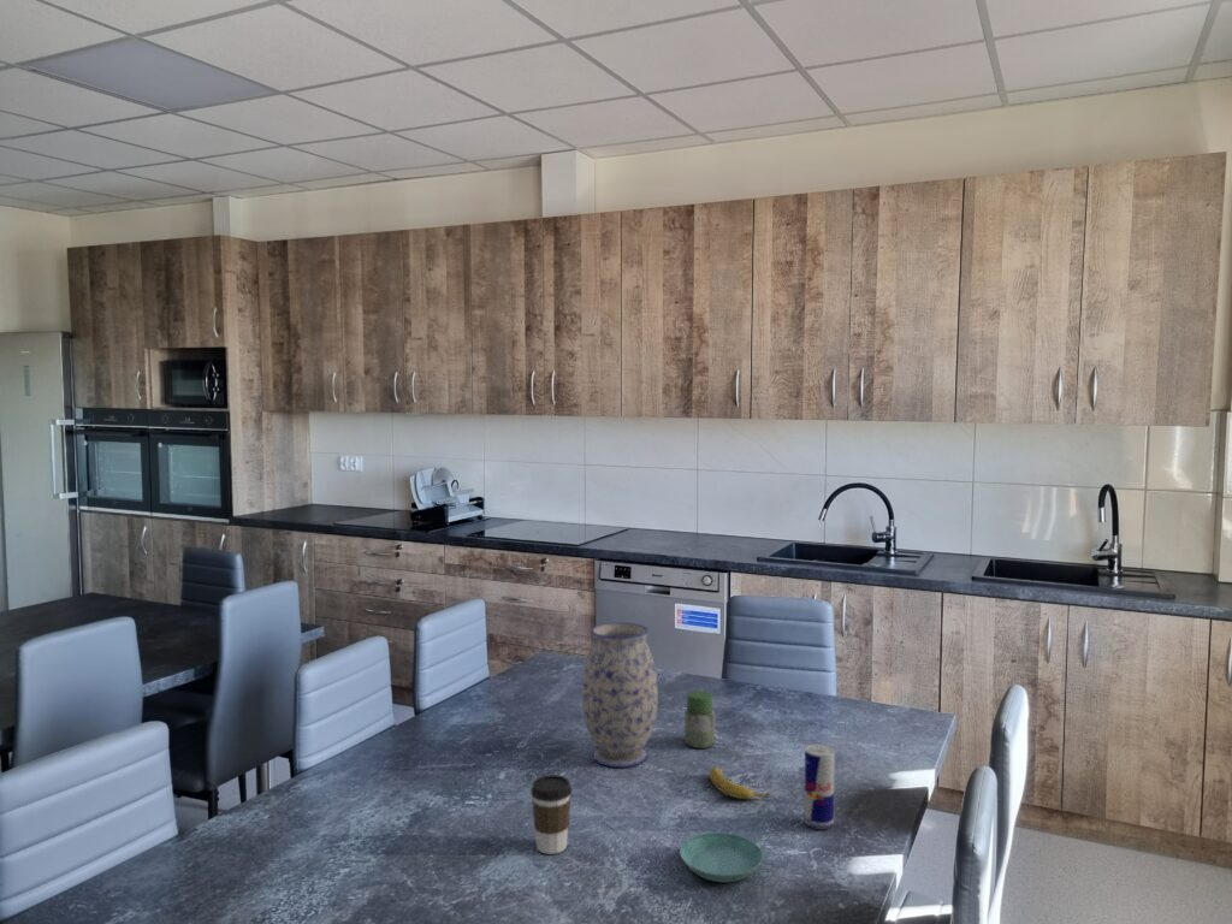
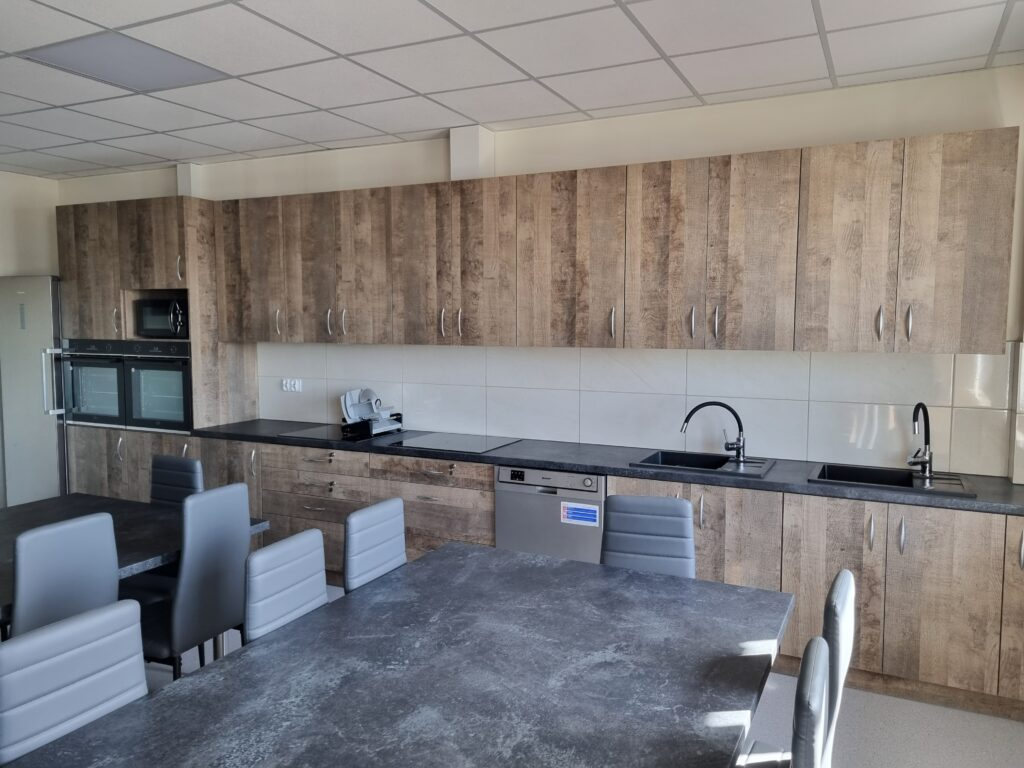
- saucer (721, 859)
- vase (620, 693)
- beverage can (818, 786)
- coffee cup (551, 815)
- jar (699, 718)
- banana (735, 783)
